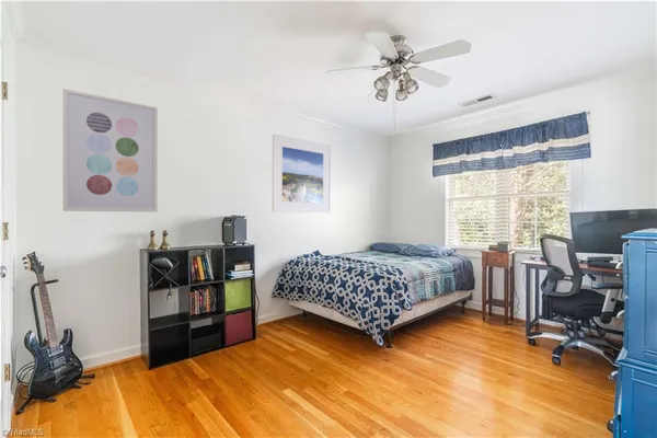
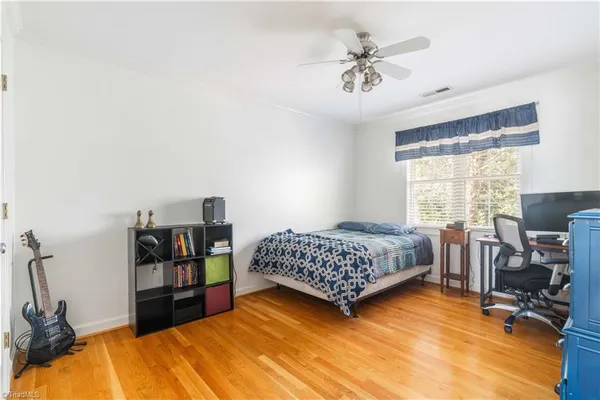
- wall art (113, 154)
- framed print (303, 176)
